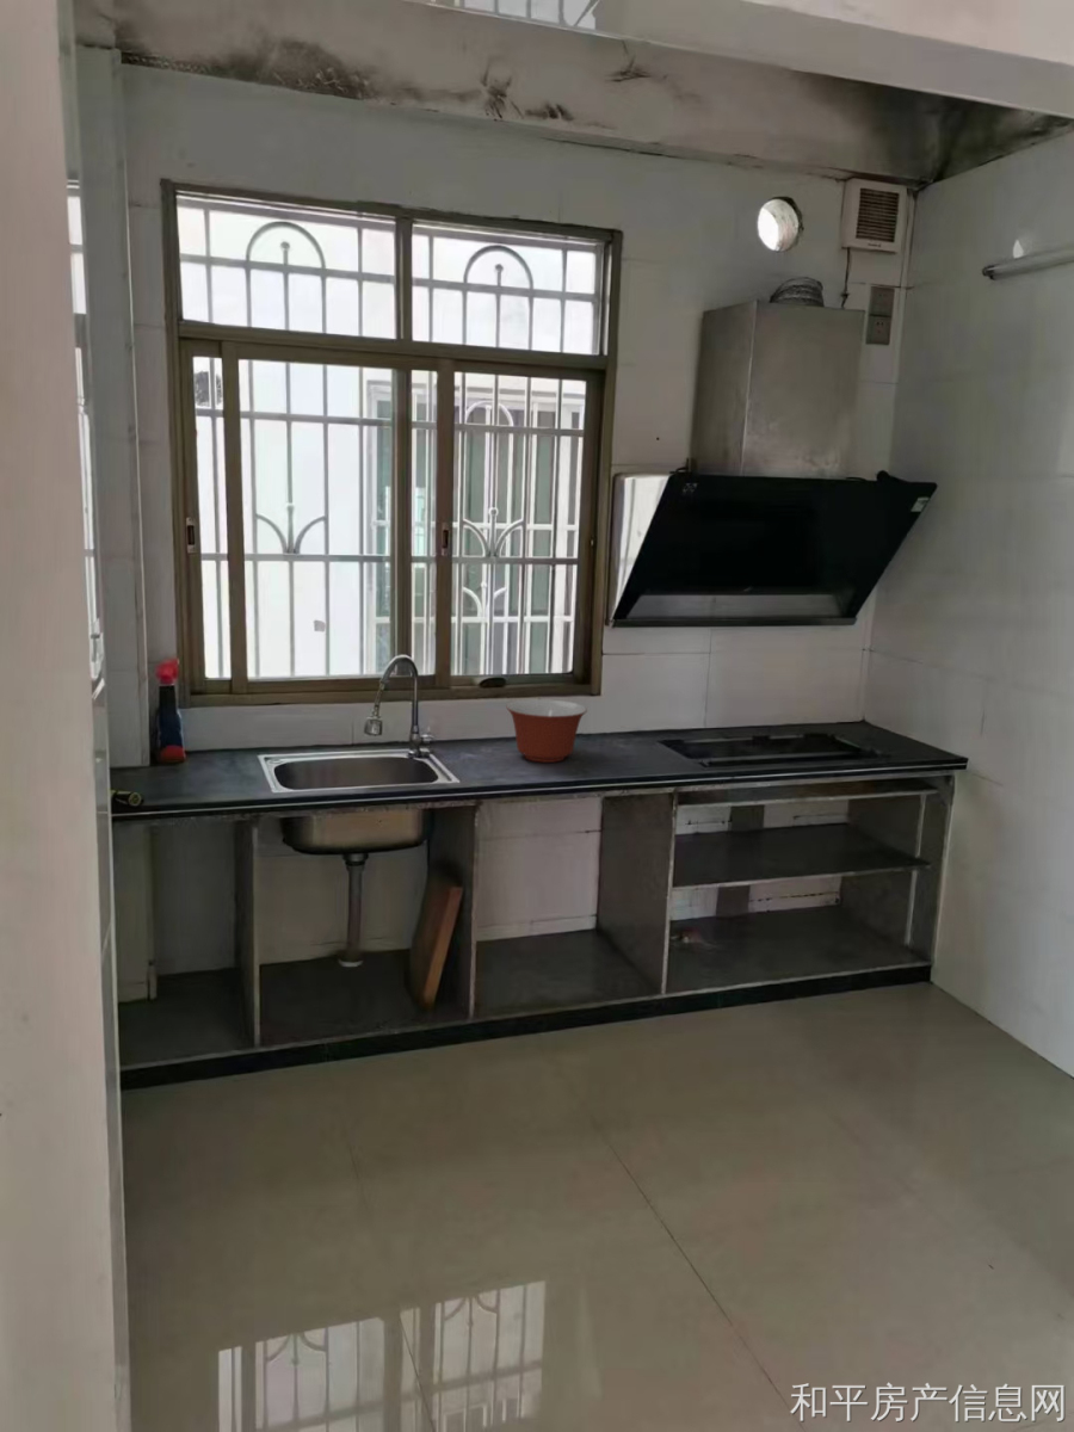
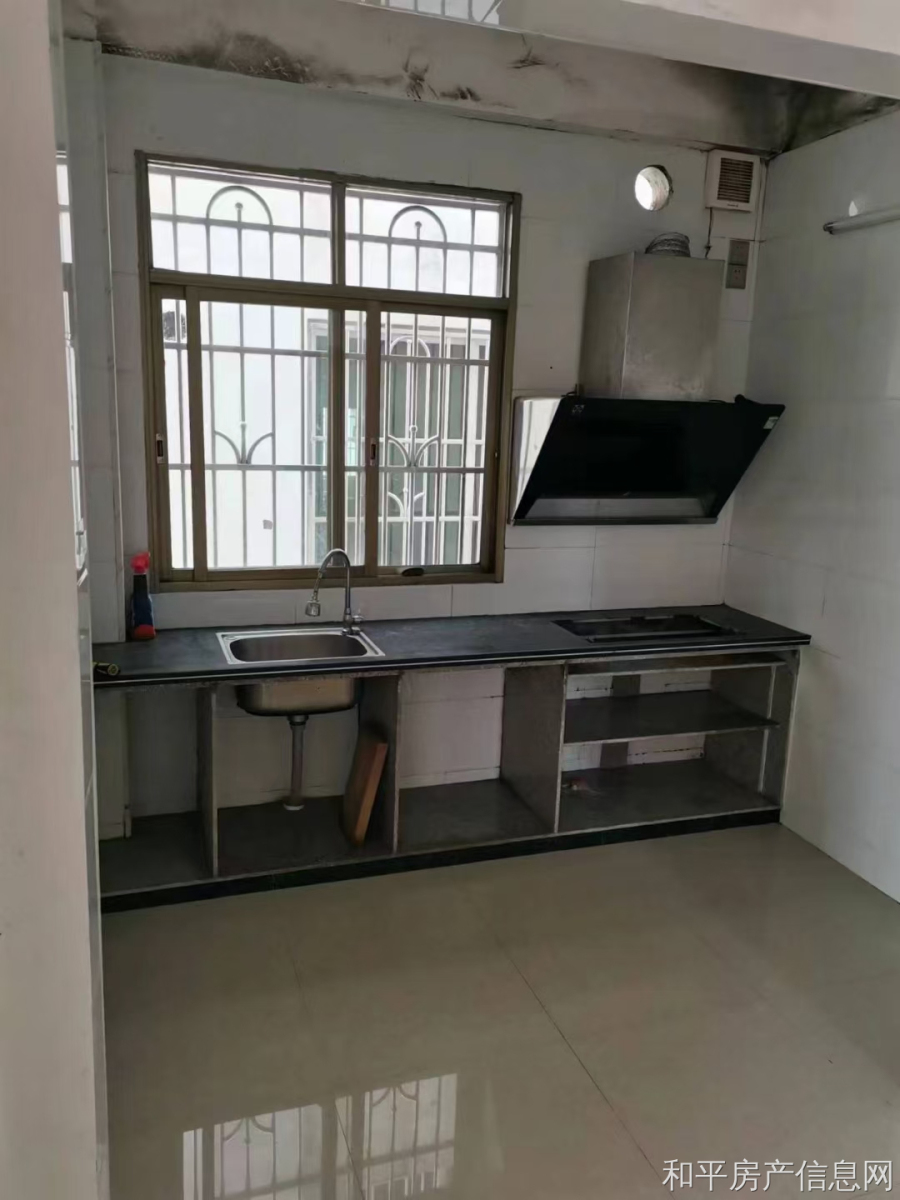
- mixing bowl (545, 732)
